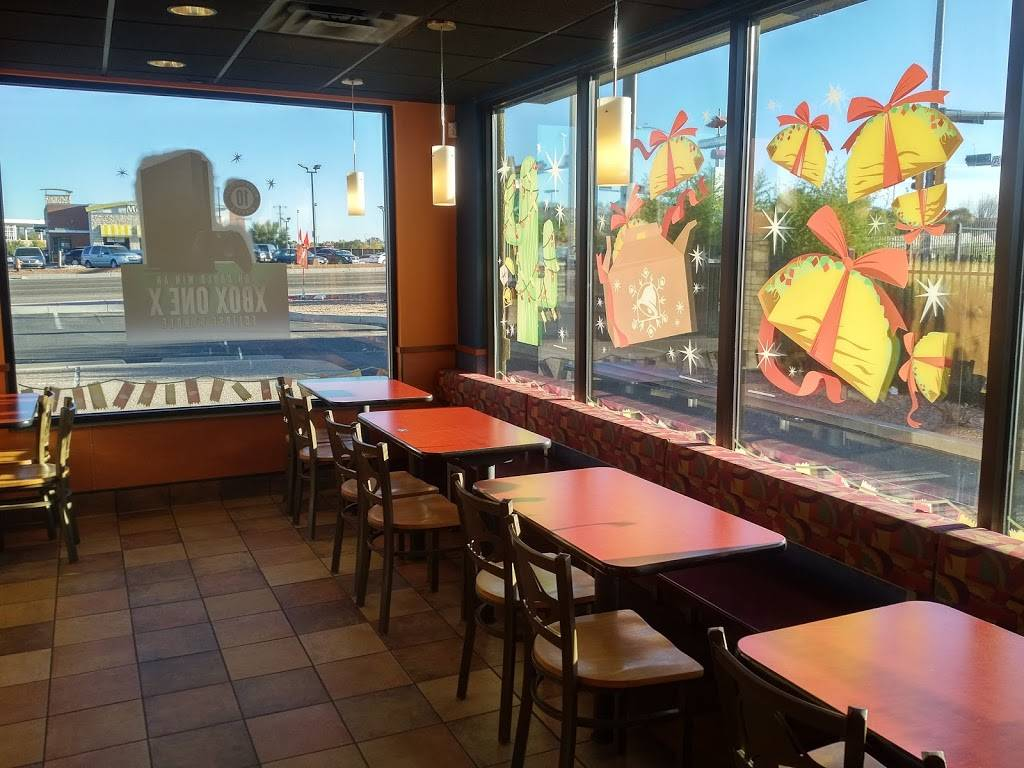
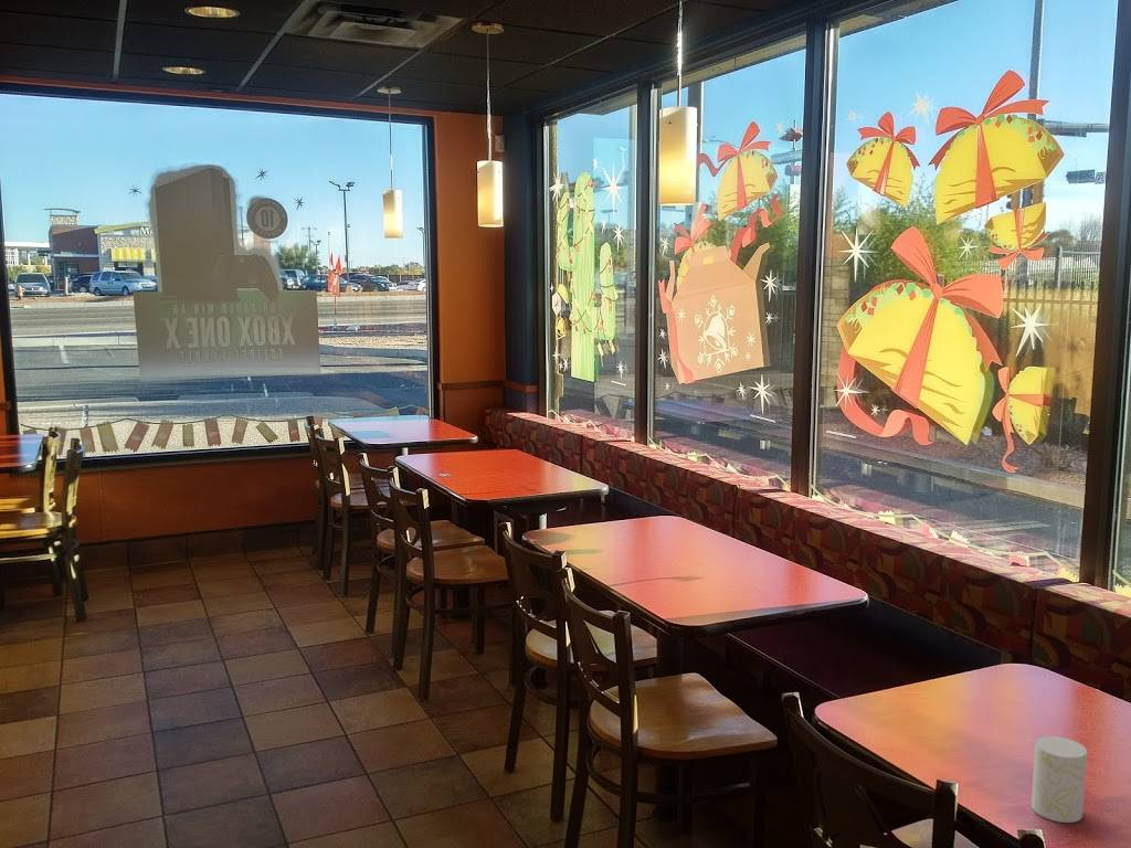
+ cup (1058, 778)
